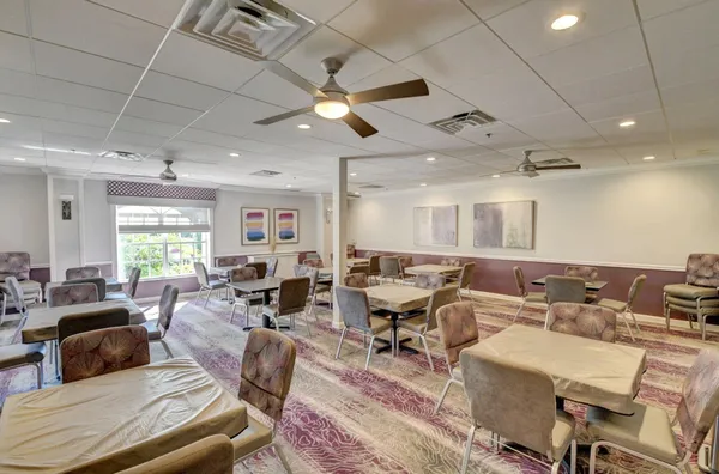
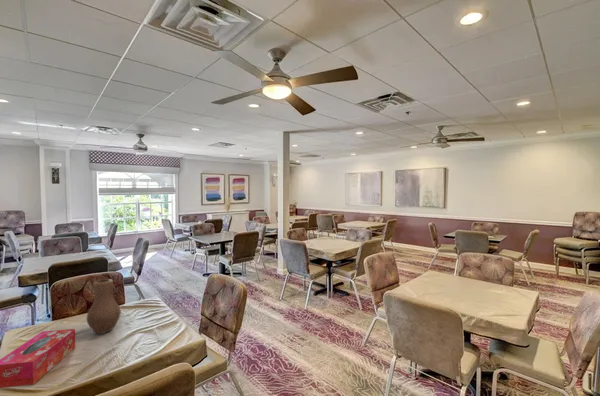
+ tissue box (38, 355)
+ vase (103, 305)
